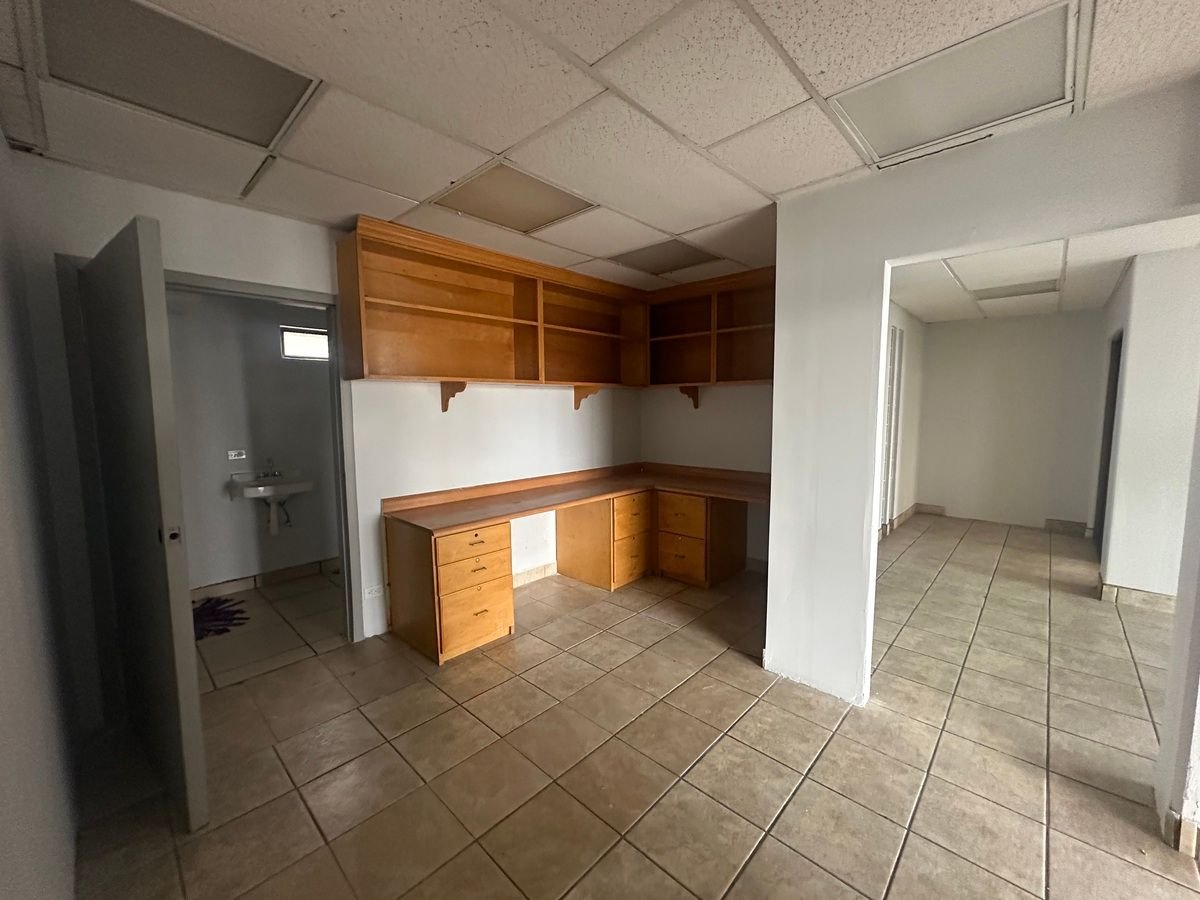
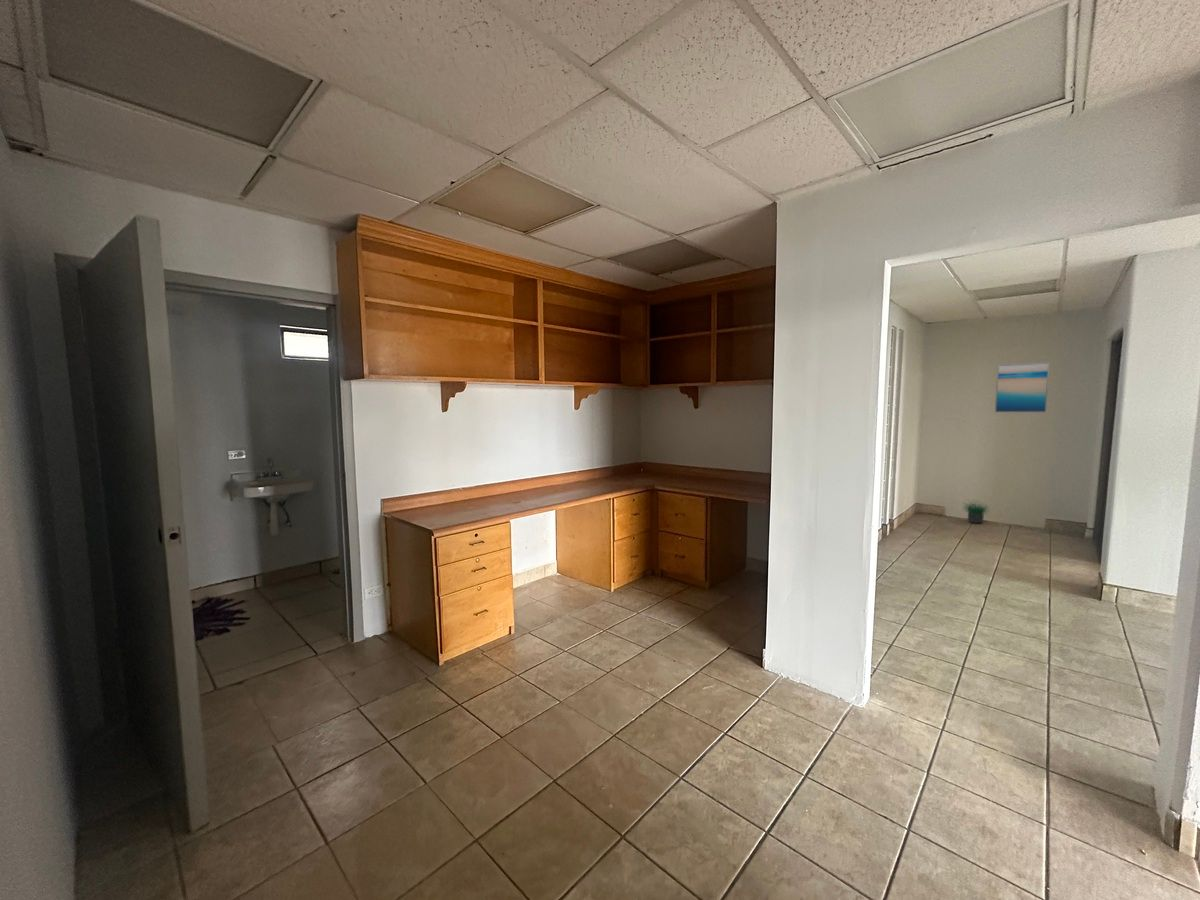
+ wall art (1021, 388)
+ potted plant (976, 508)
